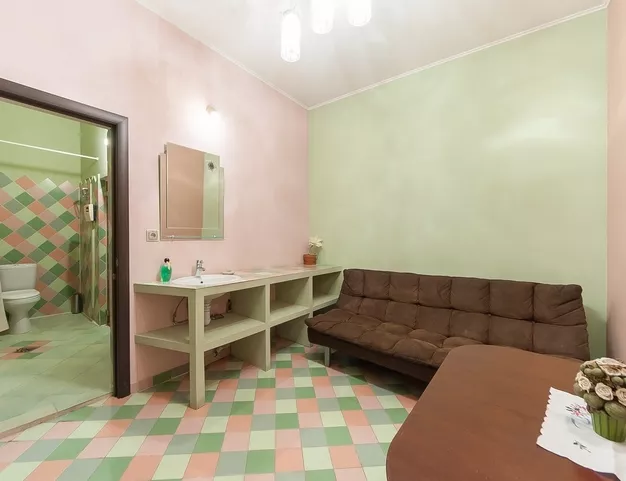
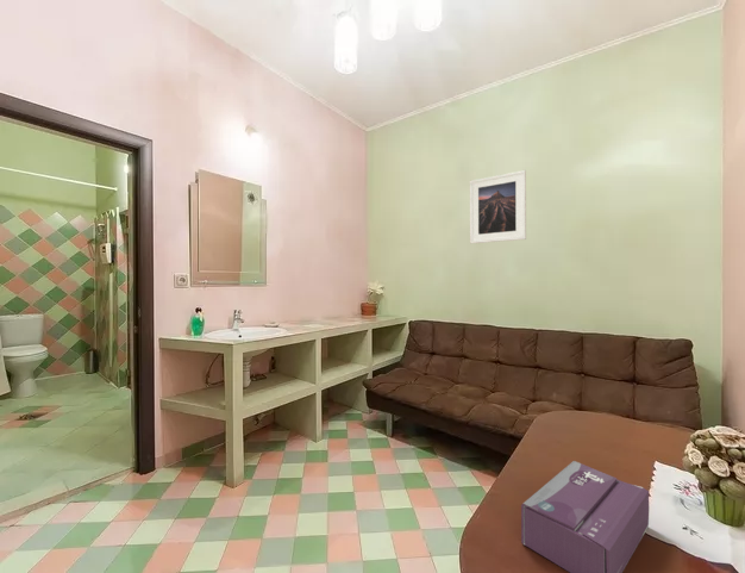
+ tissue box (587, 515)
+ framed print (496, 208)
